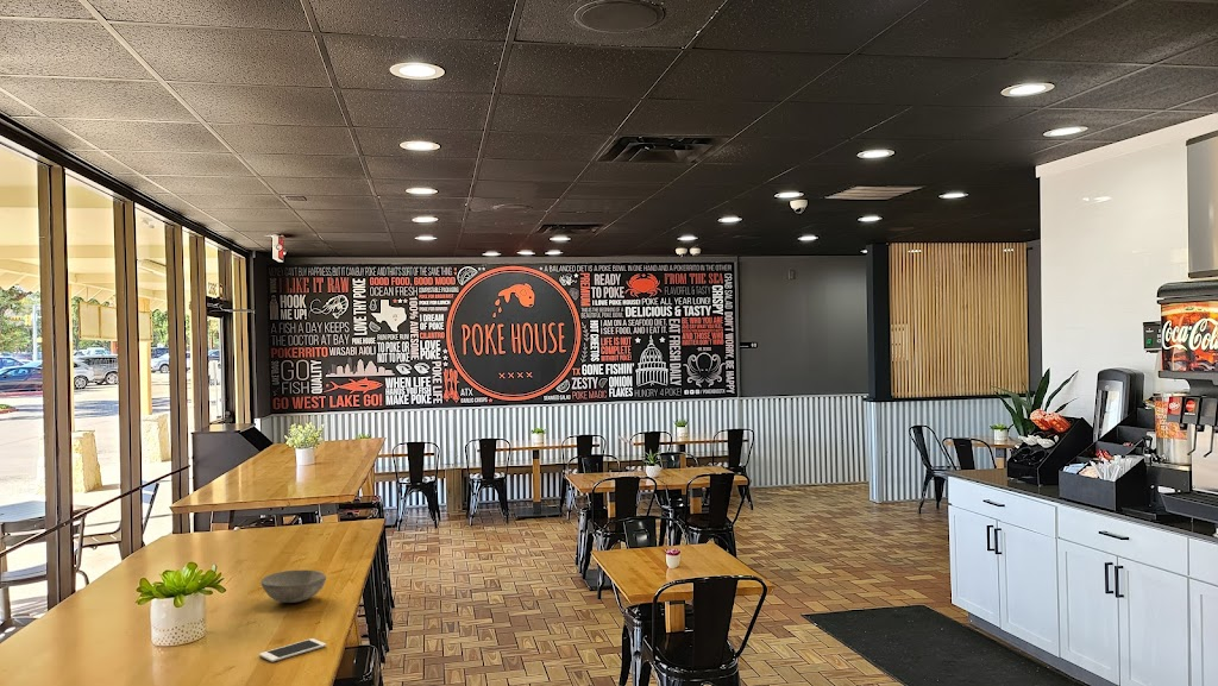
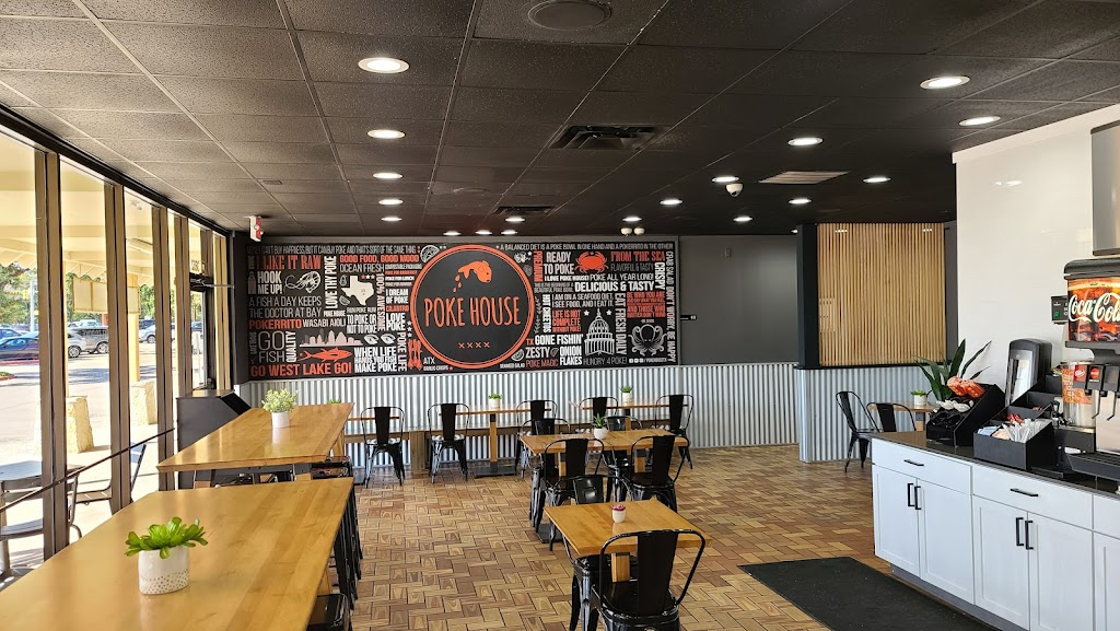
- bowl (294, 589)
- cell phone (293, 649)
